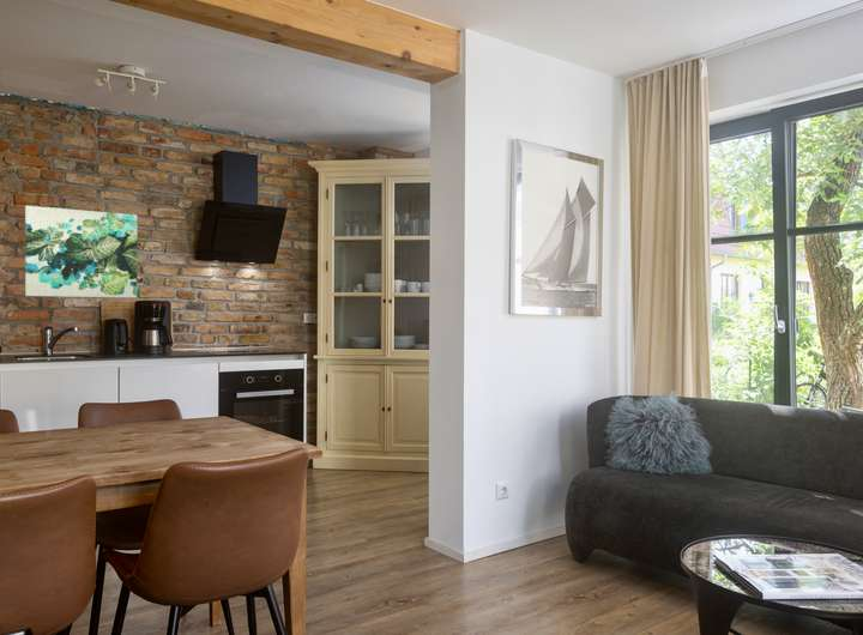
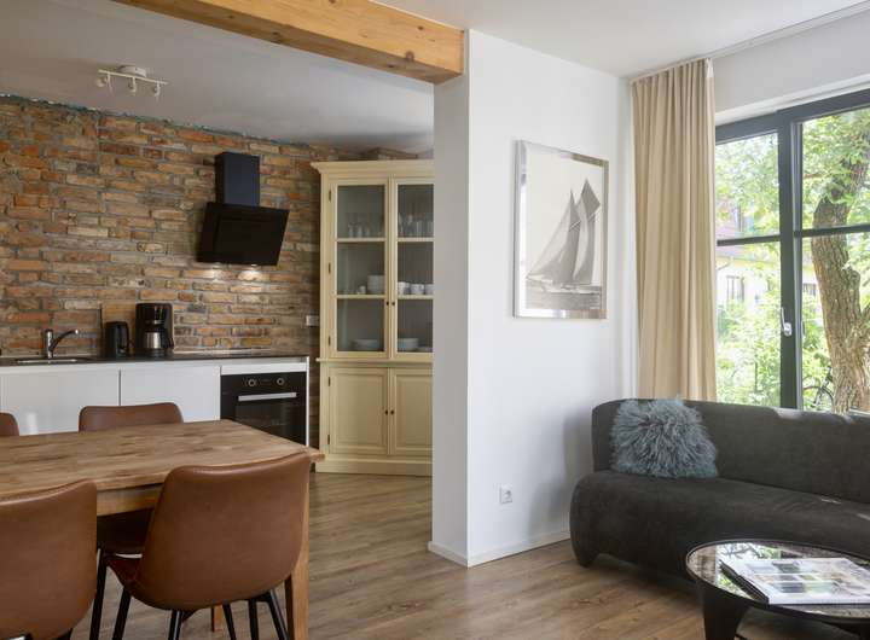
- wall art (83, 253)
